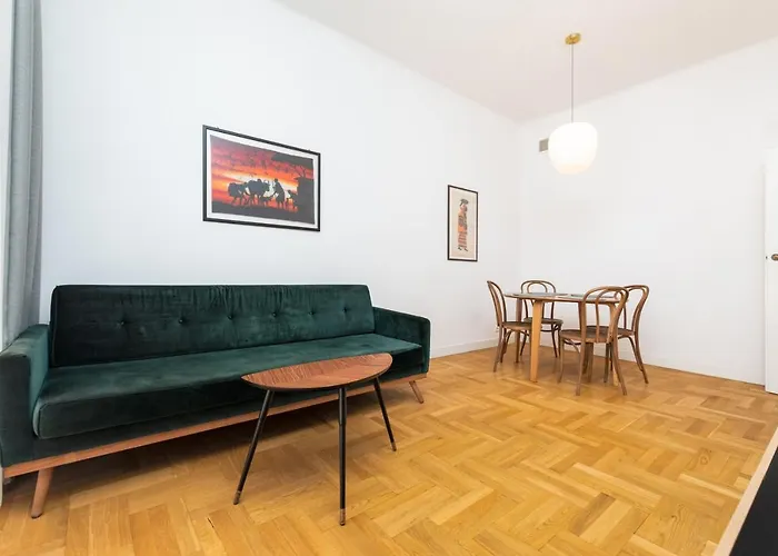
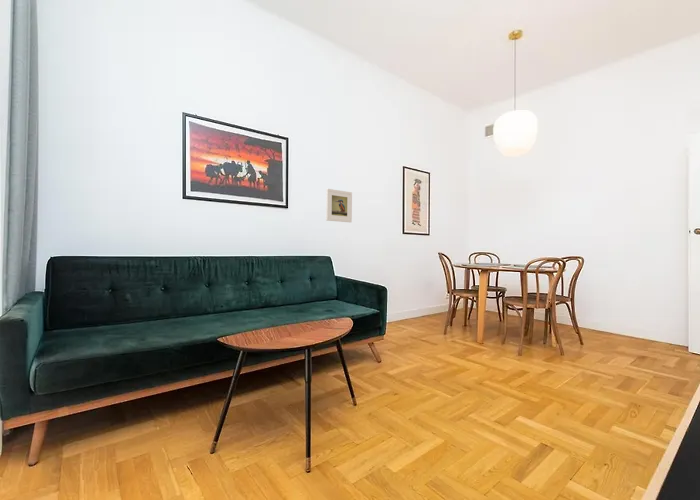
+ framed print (339, 206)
